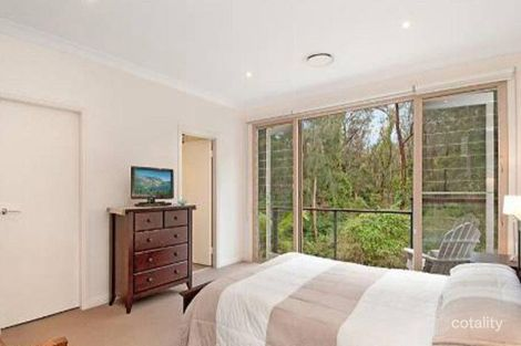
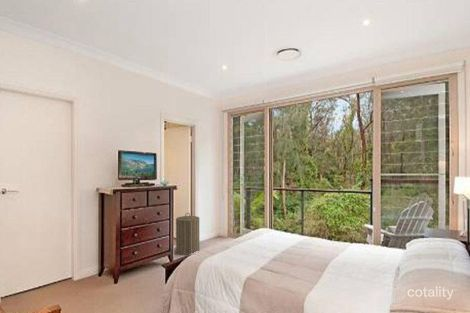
+ laundry hamper (187, 232)
